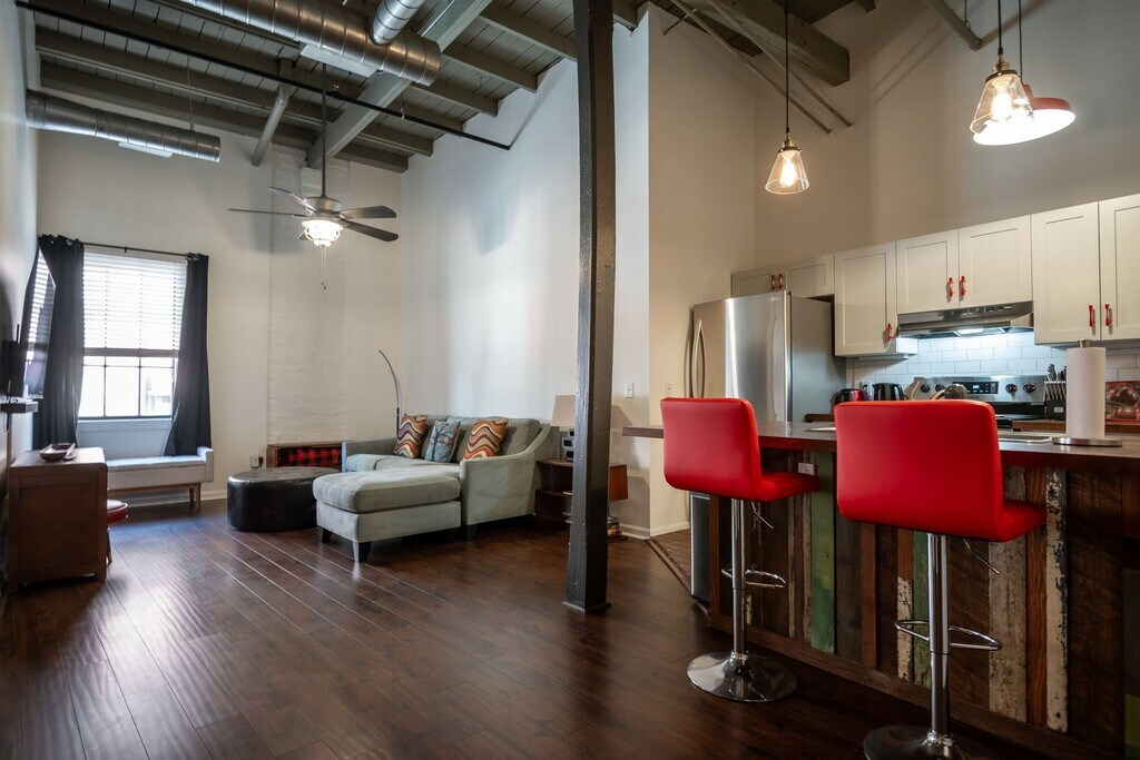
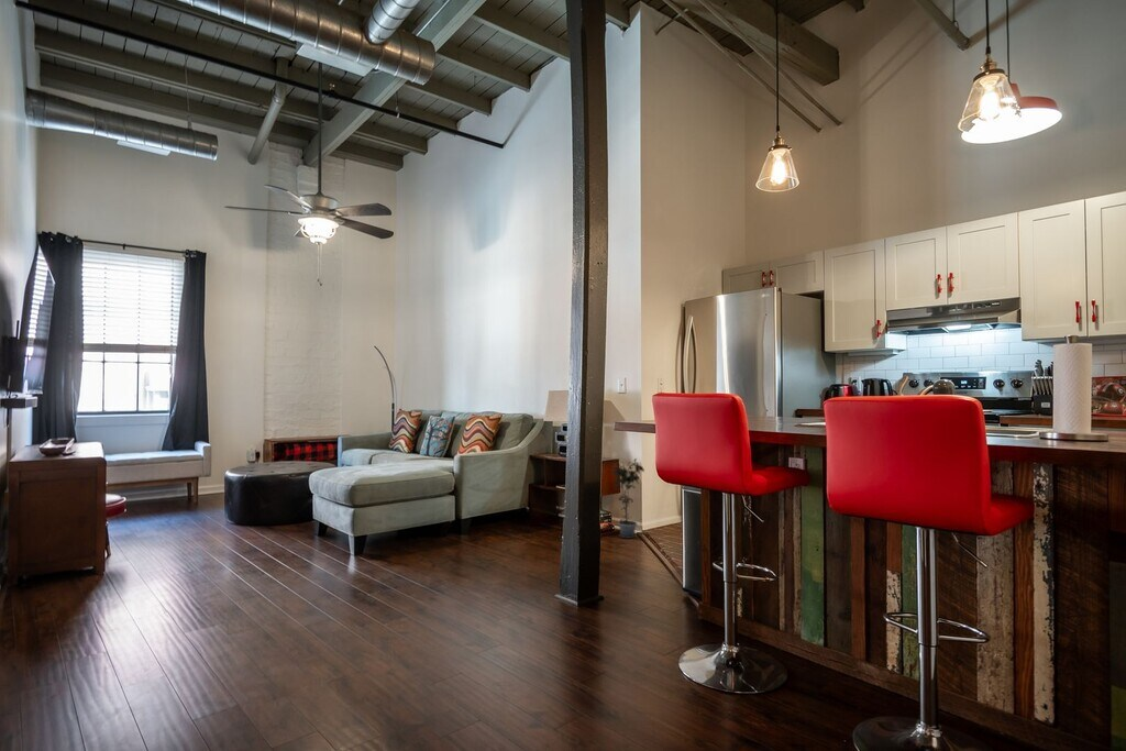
+ potted plant (628, 497)
